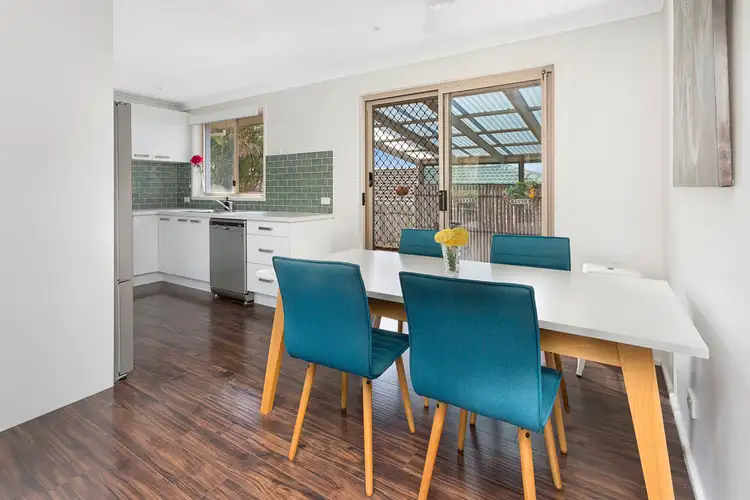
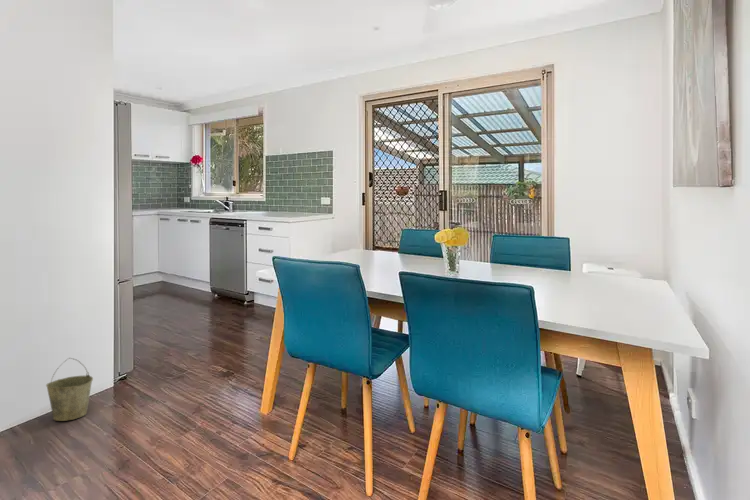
+ bucket (69, 386)
